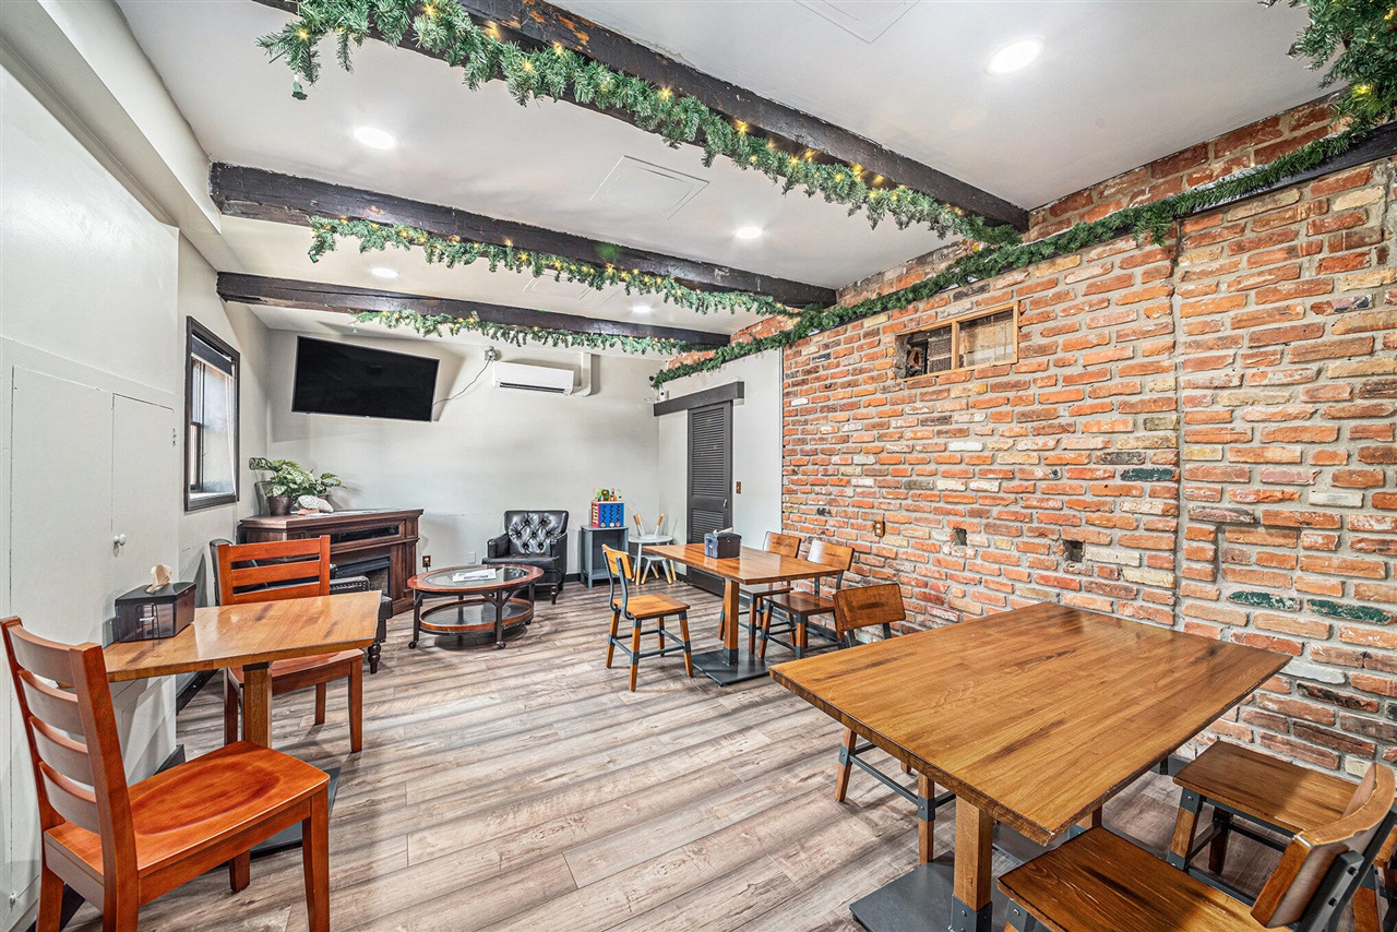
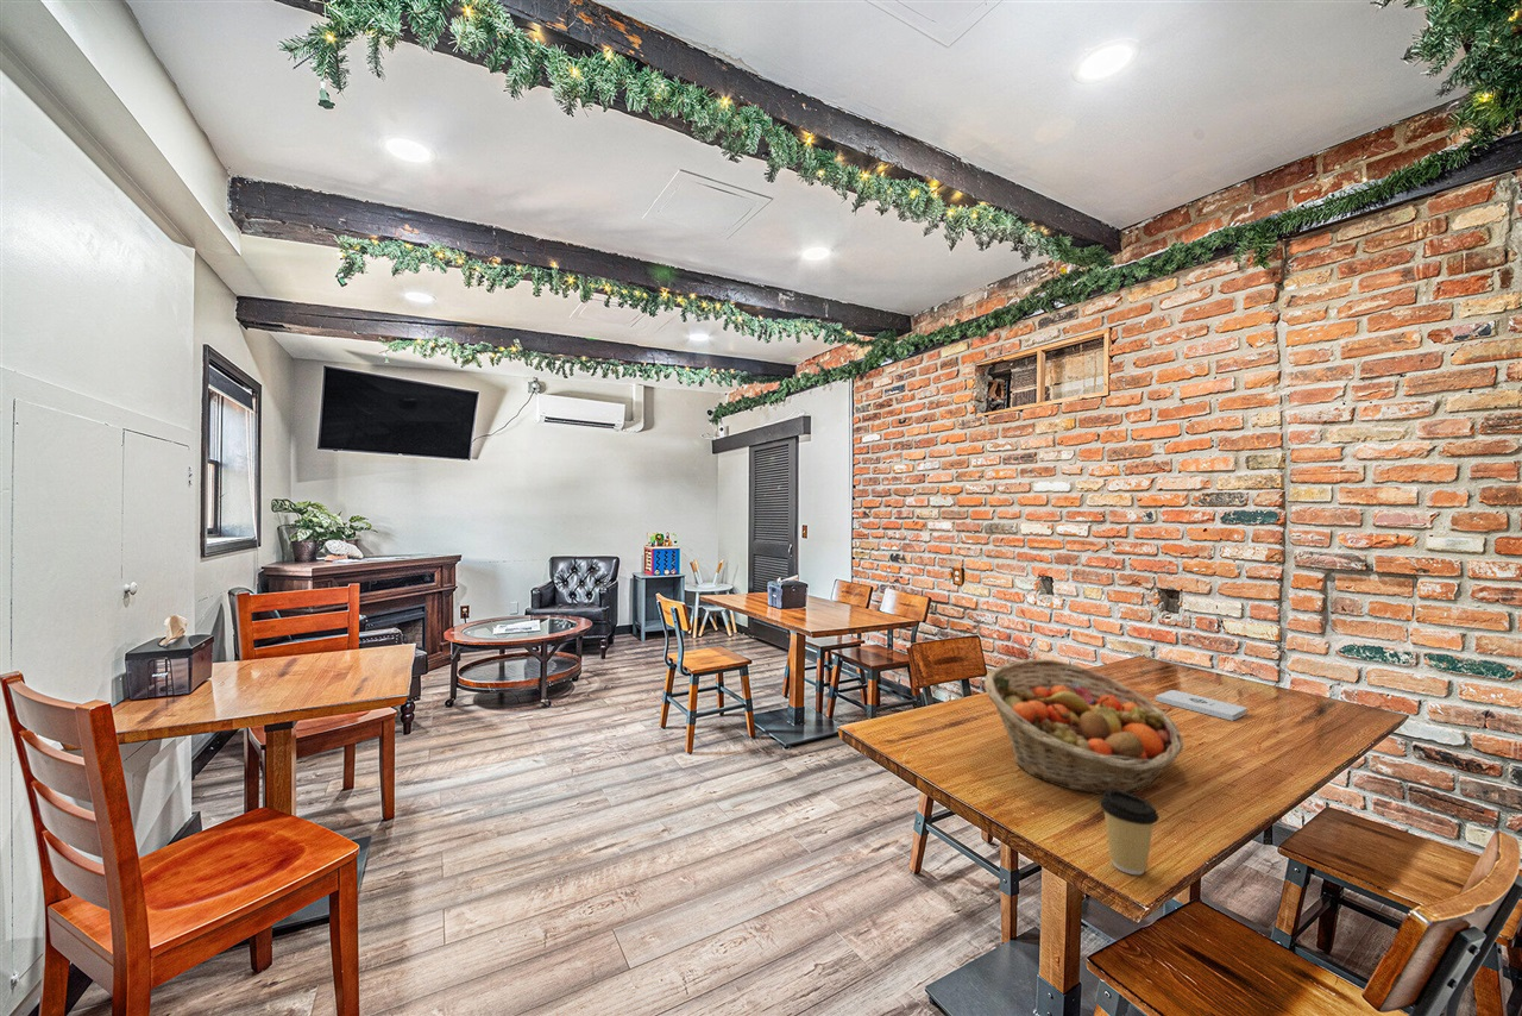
+ coffee cup (1127, 832)
+ notepad (1200, 703)
+ fruit basket (1077, 720)
